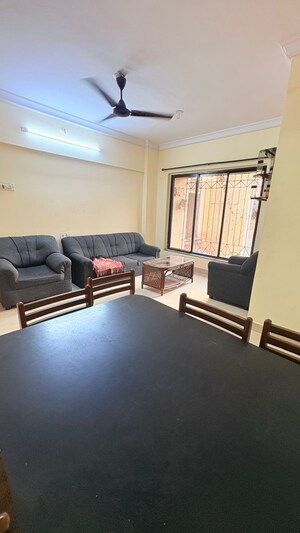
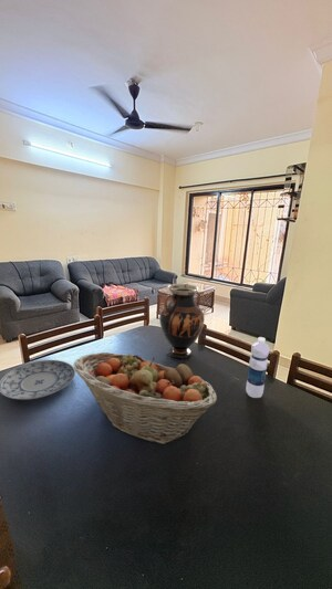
+ water bottle (257, 367)
+ vase (181, 322)
+ fruit basket (143, 386)
+ plate (39, 380)
